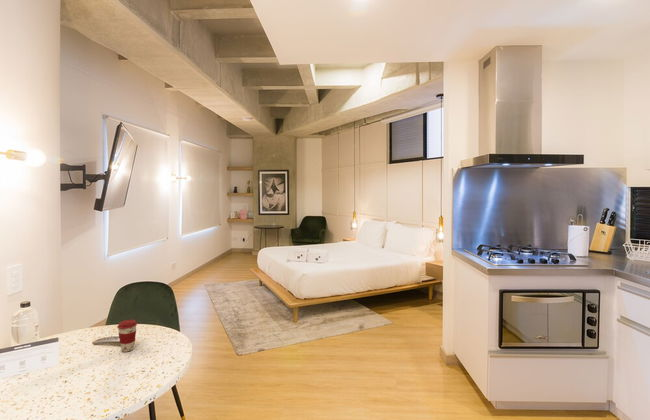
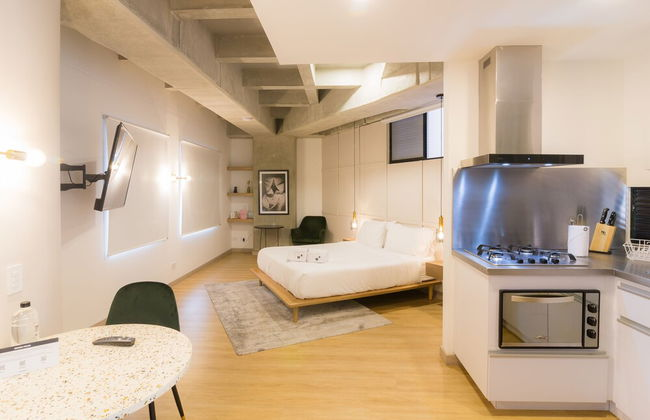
- coffee cup (127, 335)
